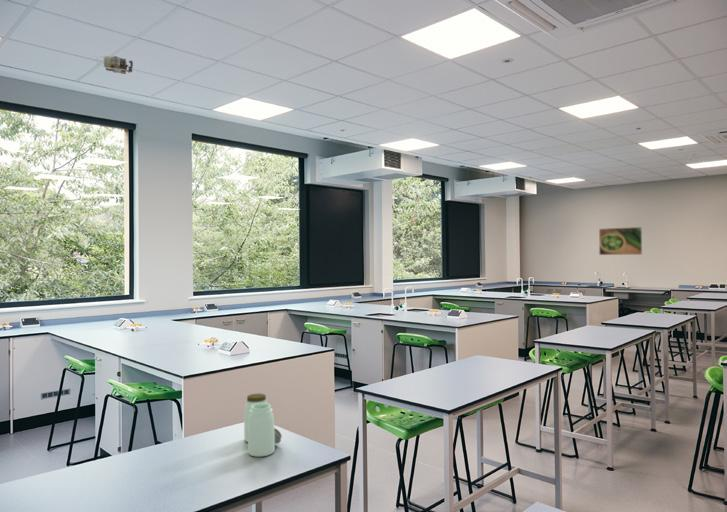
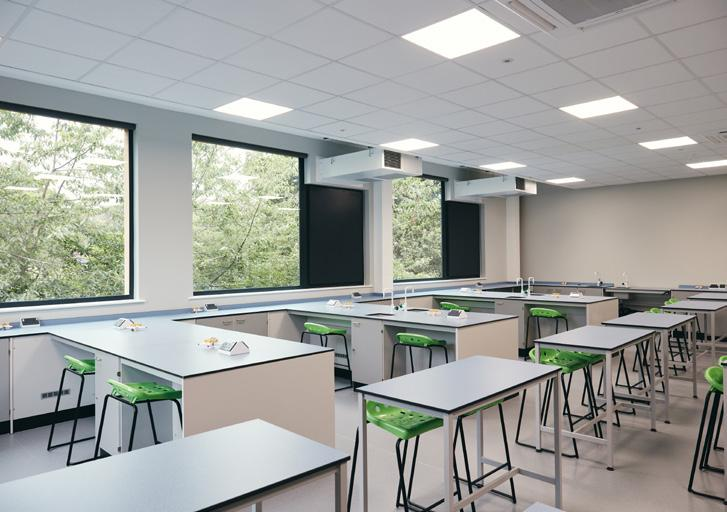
- jar (260, 422)
- projector (114, 63)
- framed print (620, 241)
